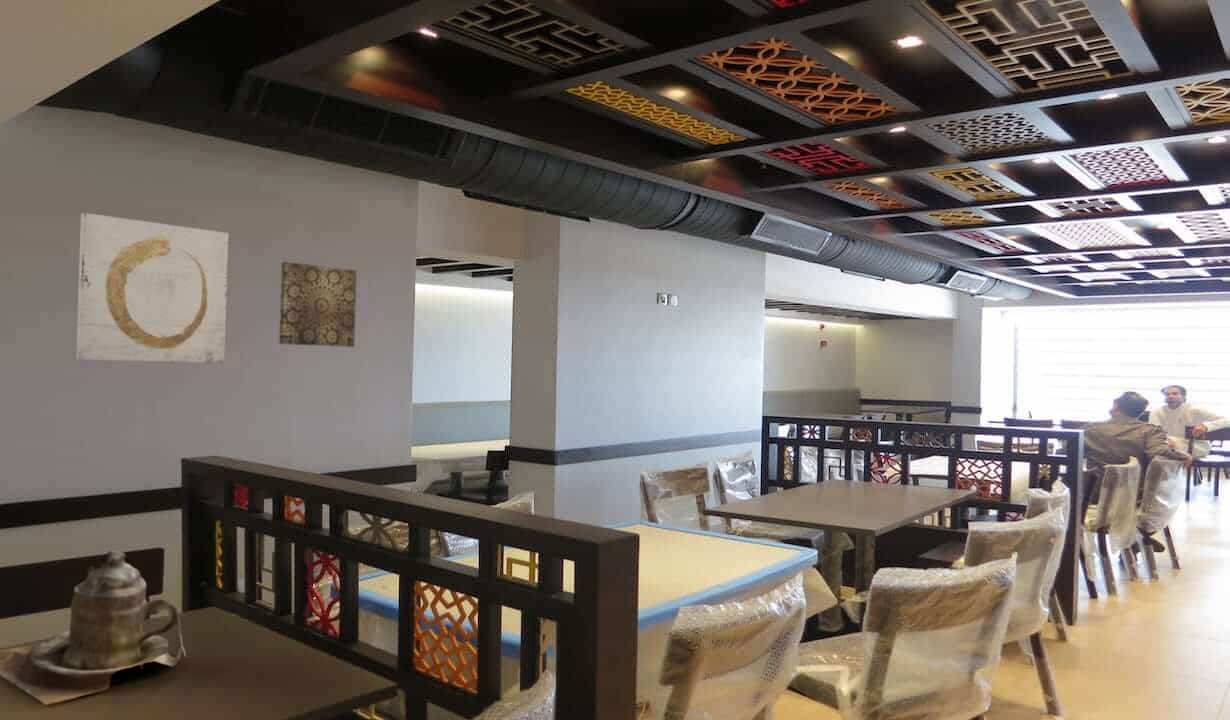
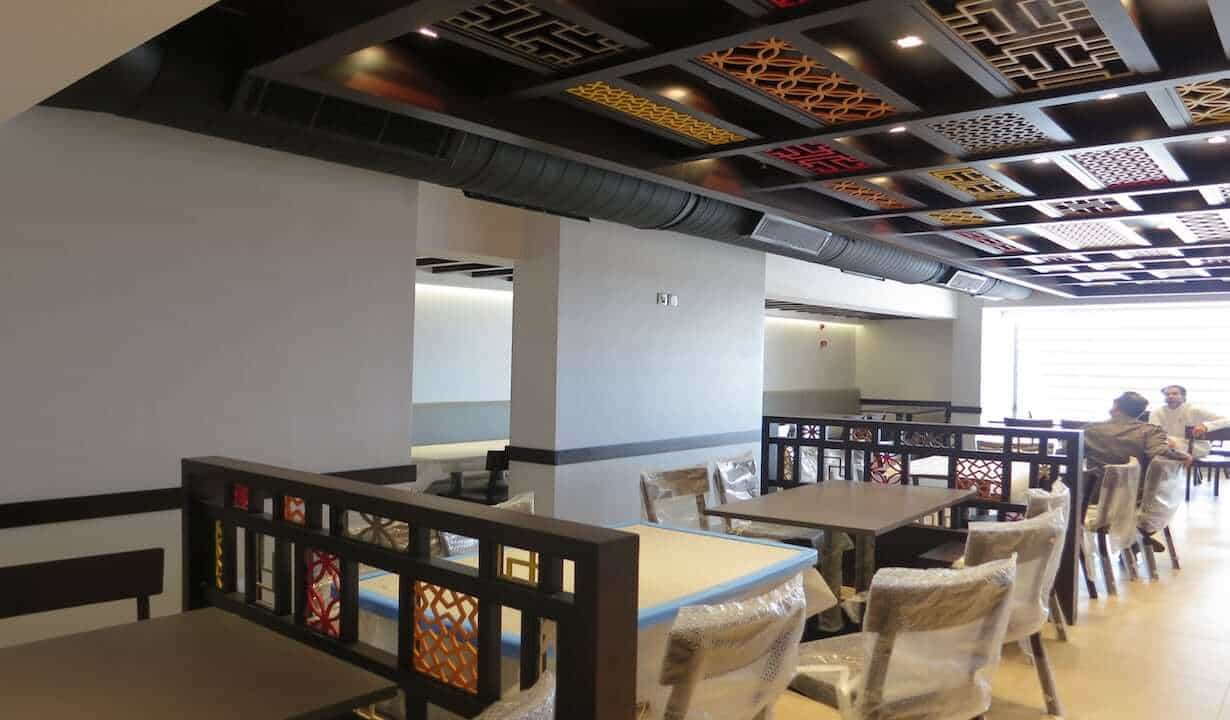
- wall art (156, 292)
- teapot (90, 610)
- wall art (319, 305)
